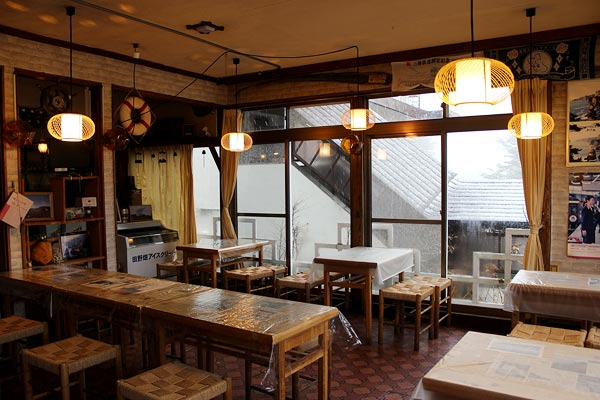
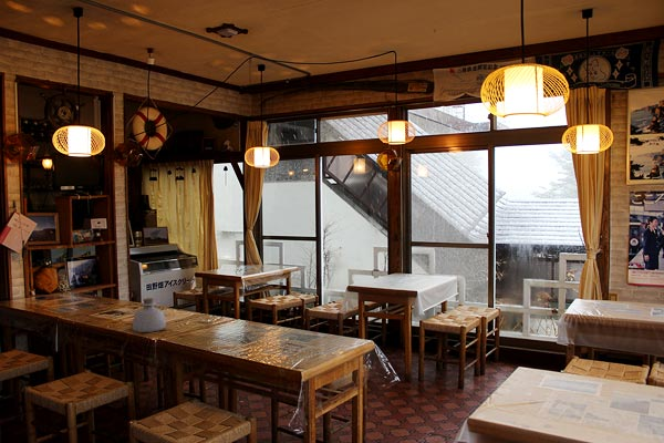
+ bottle (148, 313)
